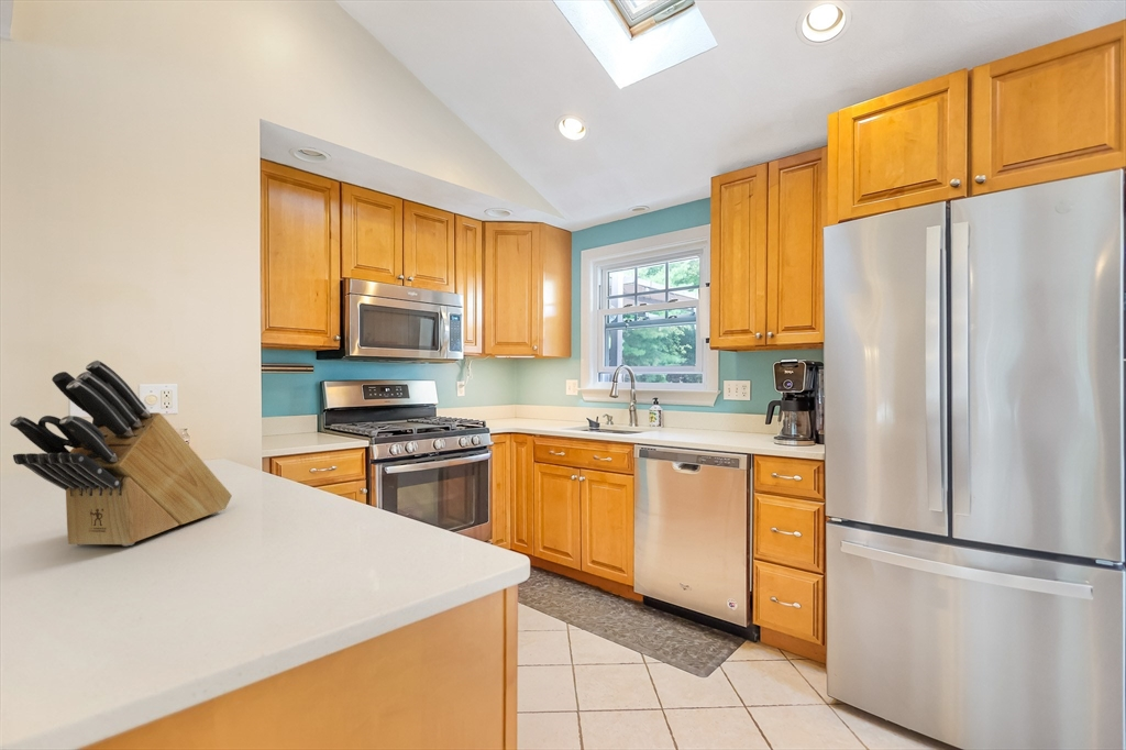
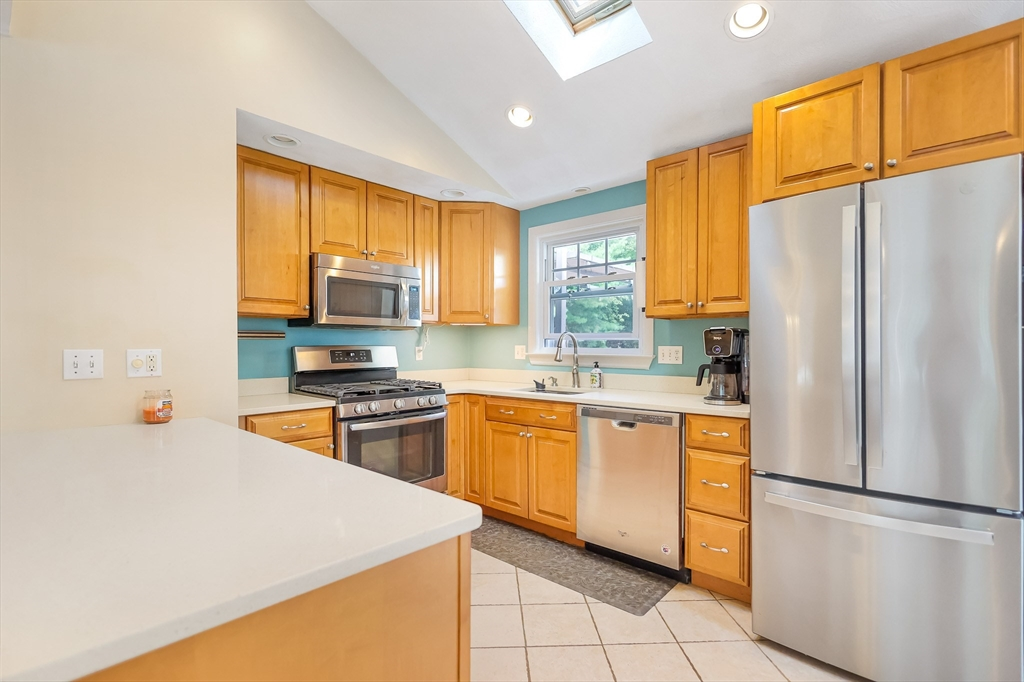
- knife block (137, 448)
